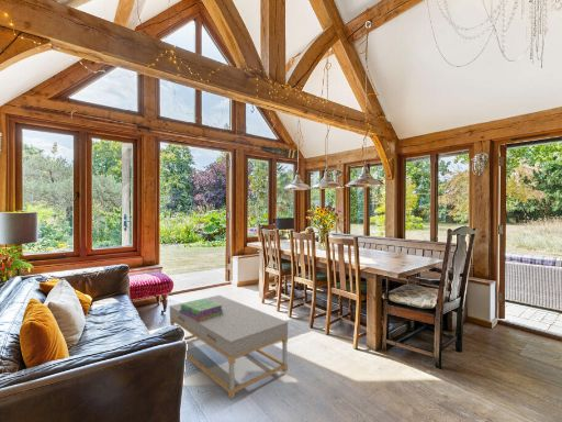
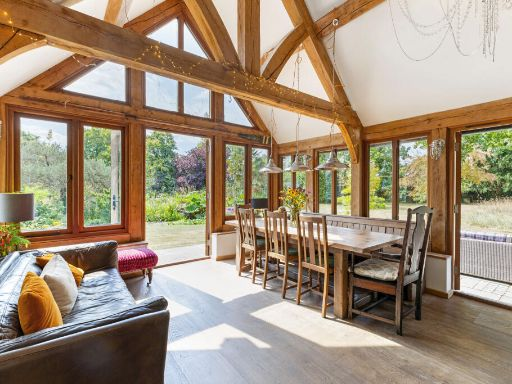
- stack of books (201, 309)
- coffee table (223, 335)
